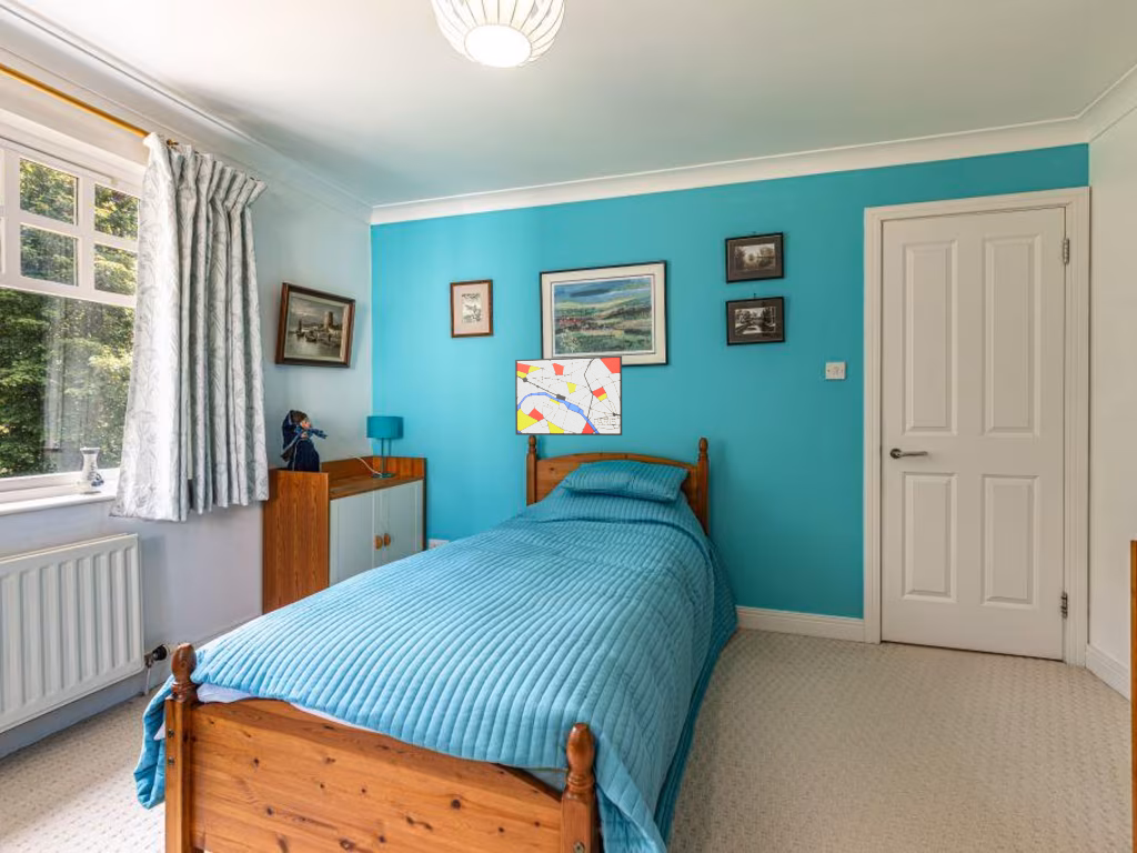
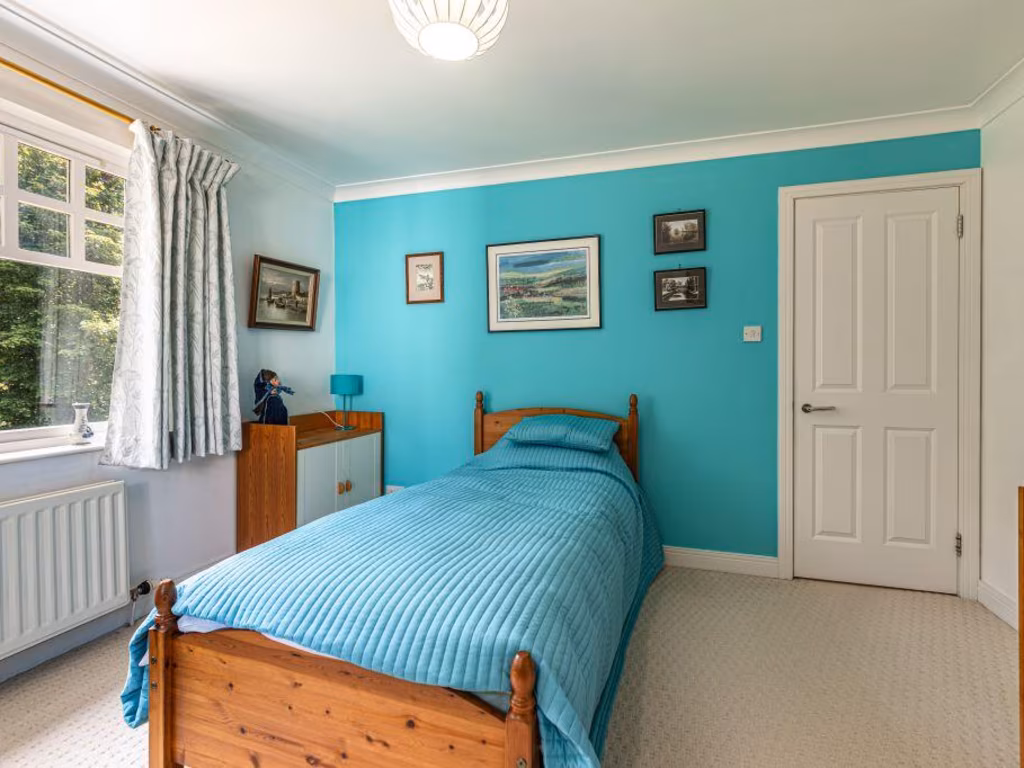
- wall art (566, 397)
